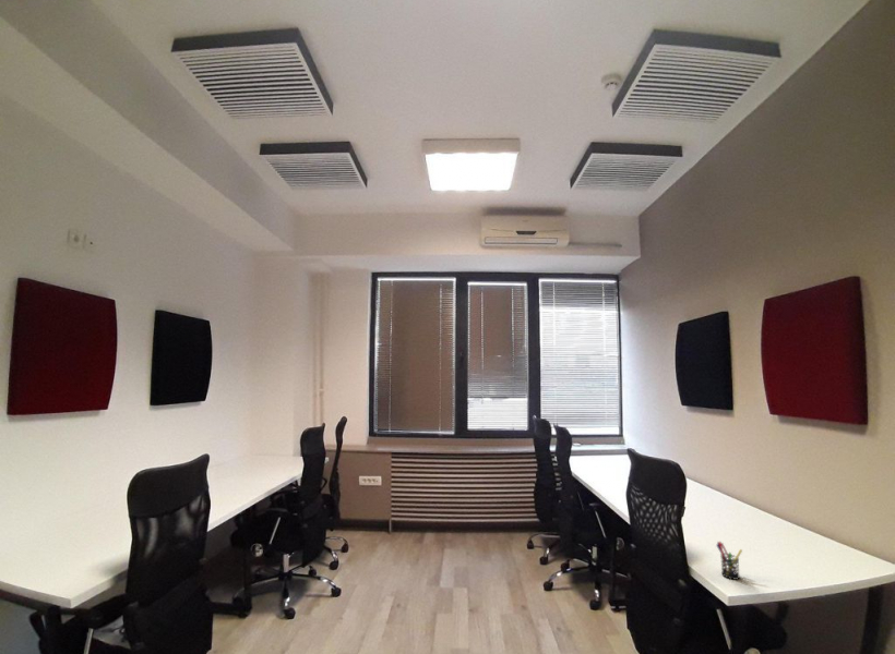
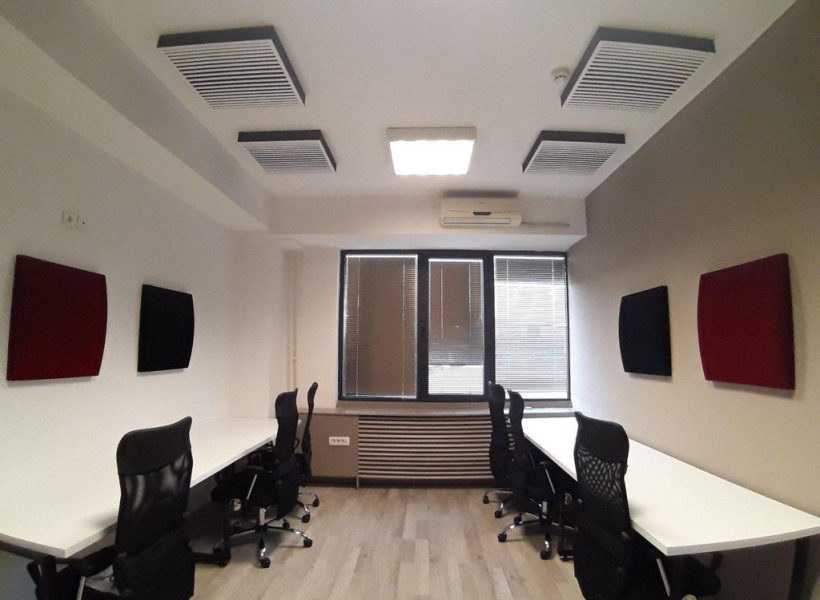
- pen holder (728, 559)
